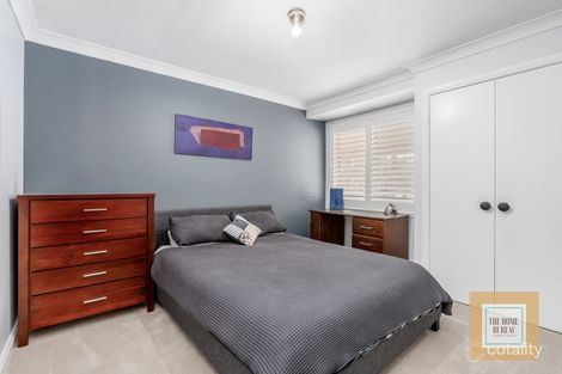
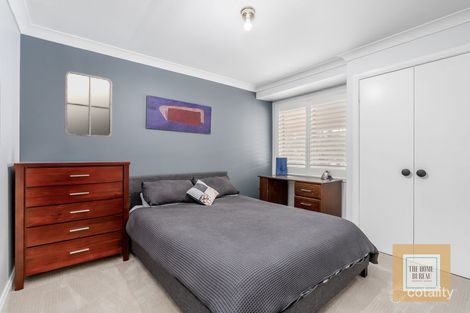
+ home mirror (89, 105)
